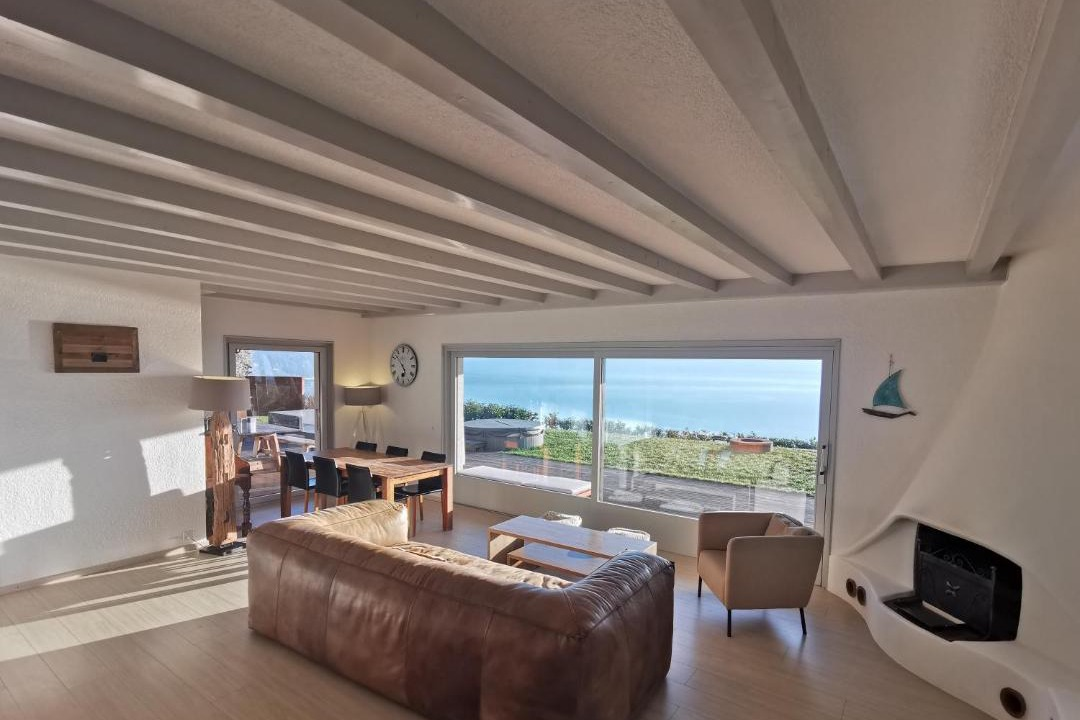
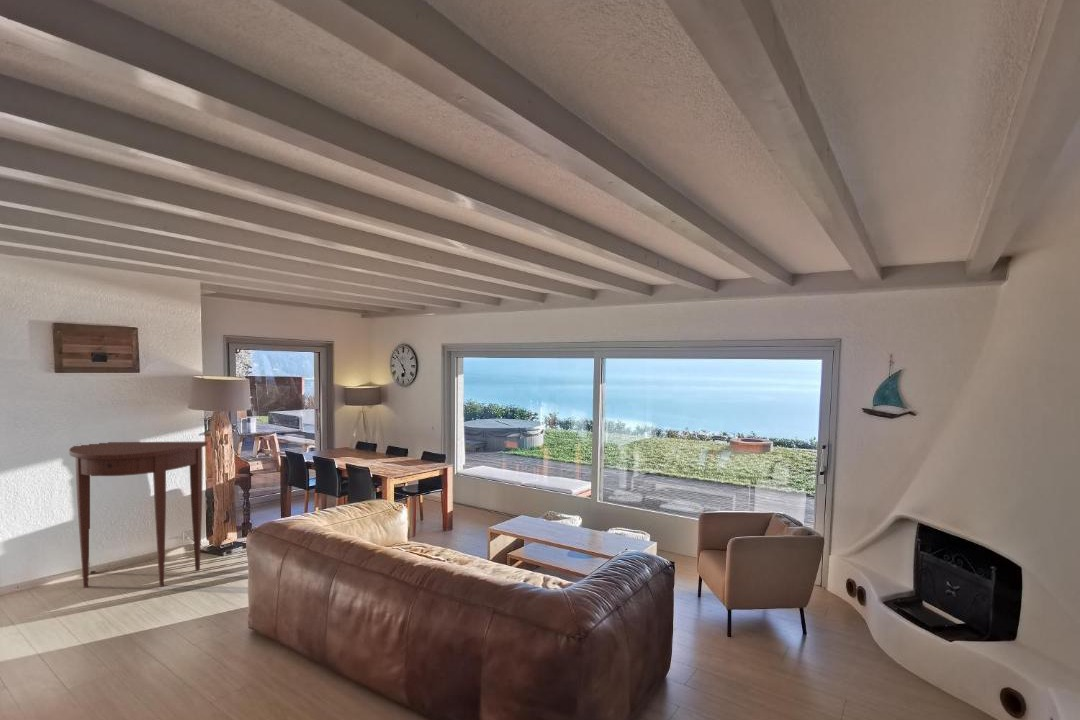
+ console table (155, 510)
